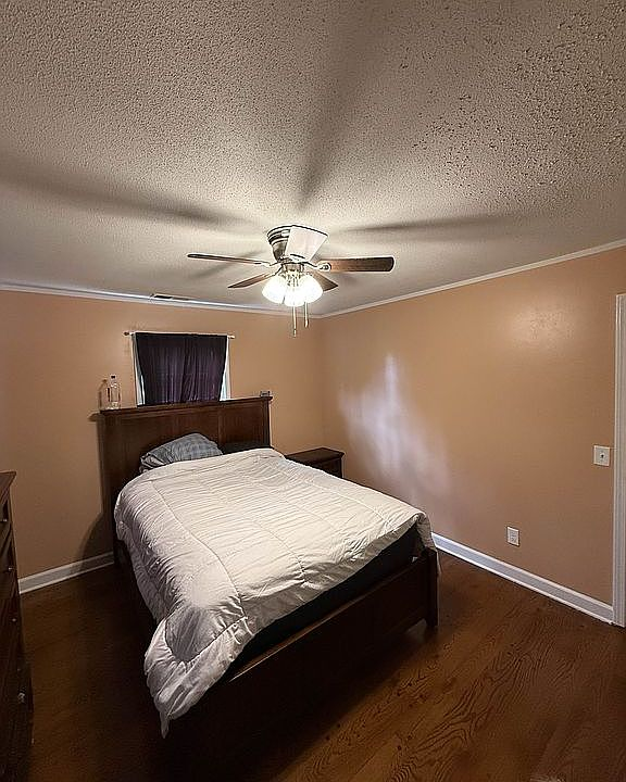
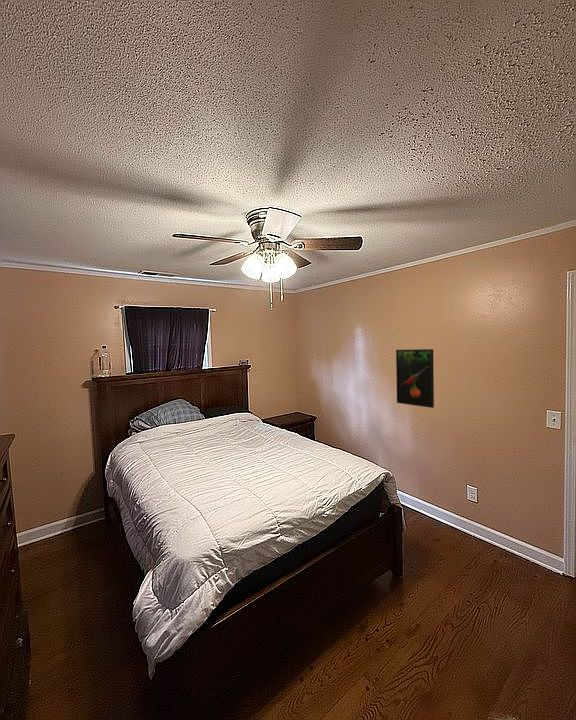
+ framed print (414, 377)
